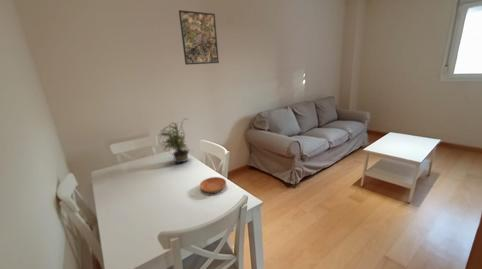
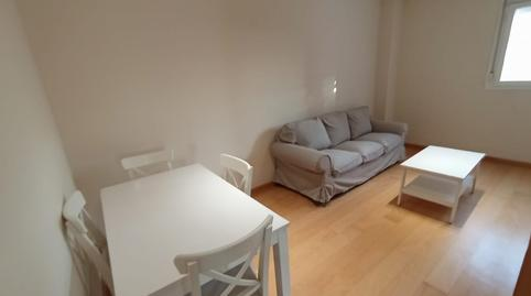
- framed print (200, 38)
- potted plant (175, 141)
- saucer (213, 185)
